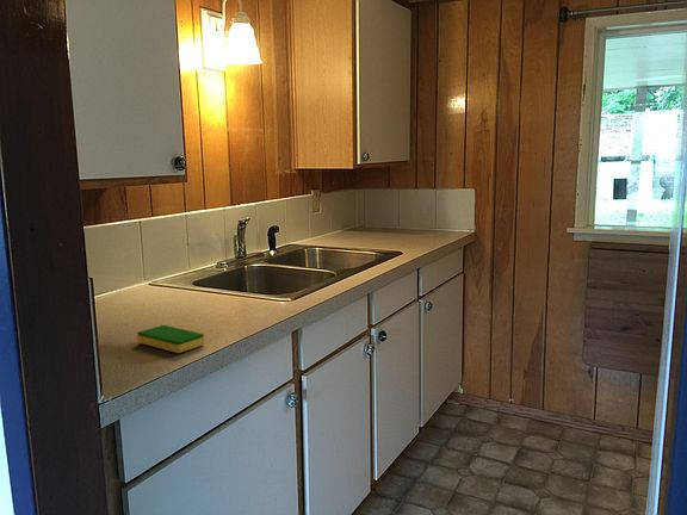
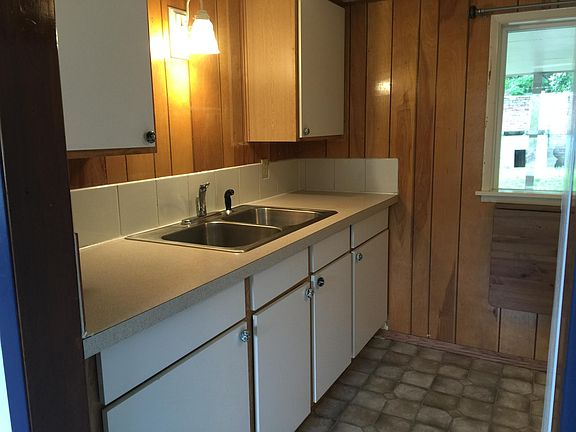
- dish sponge (171, 337)
